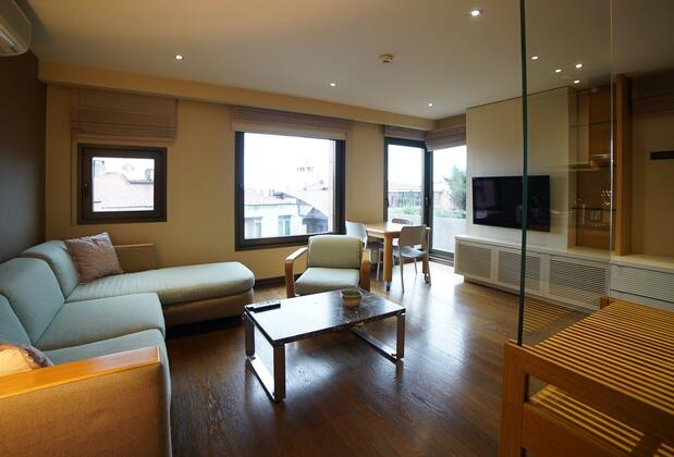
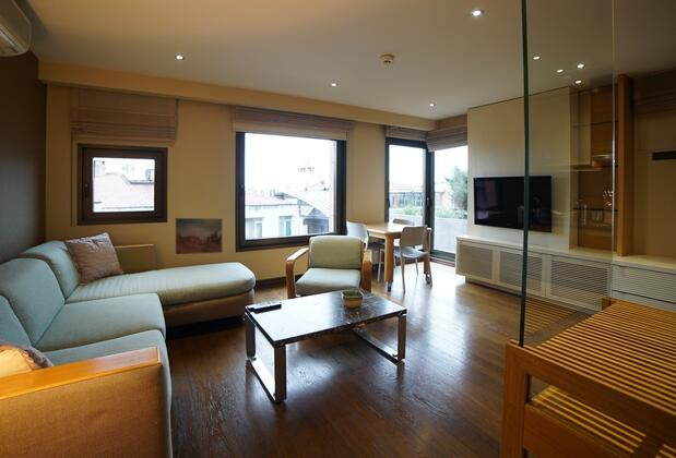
+ wall art (199, 236)
